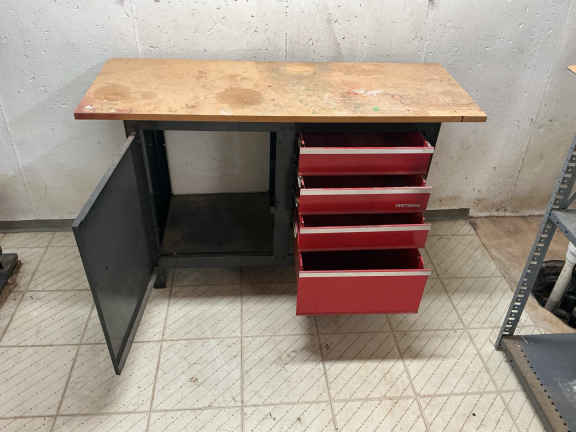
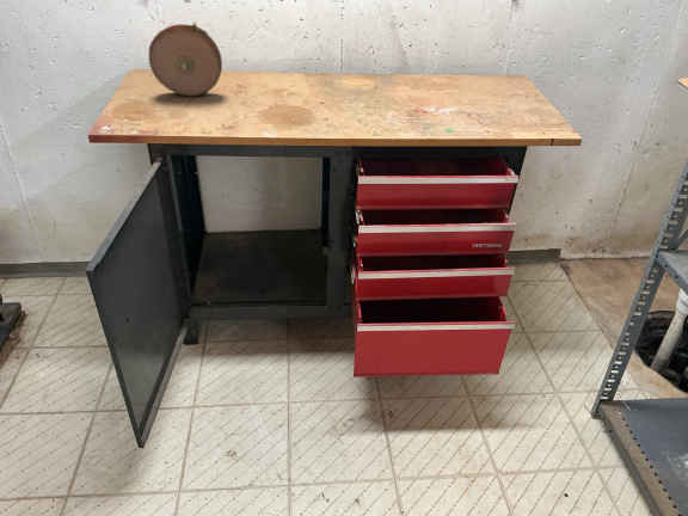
+ tape measure (185, 59)
